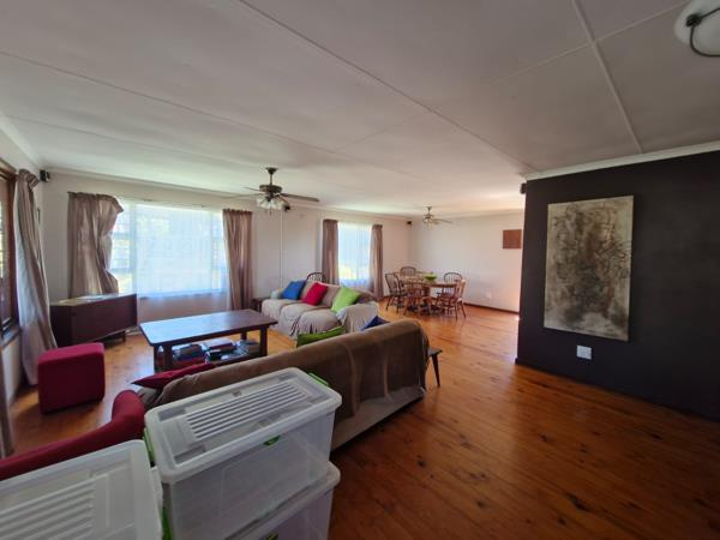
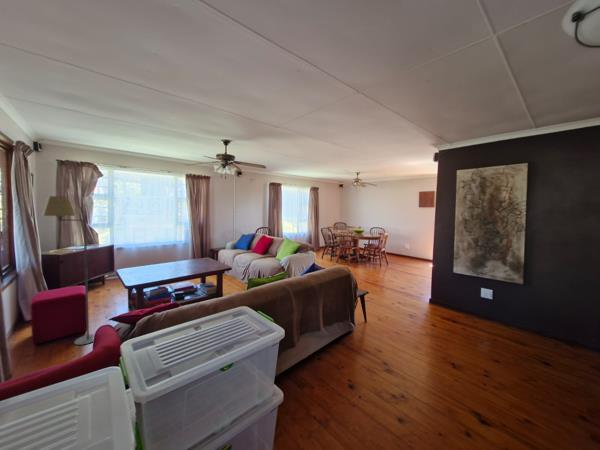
+ floor lamp (85, 271)
